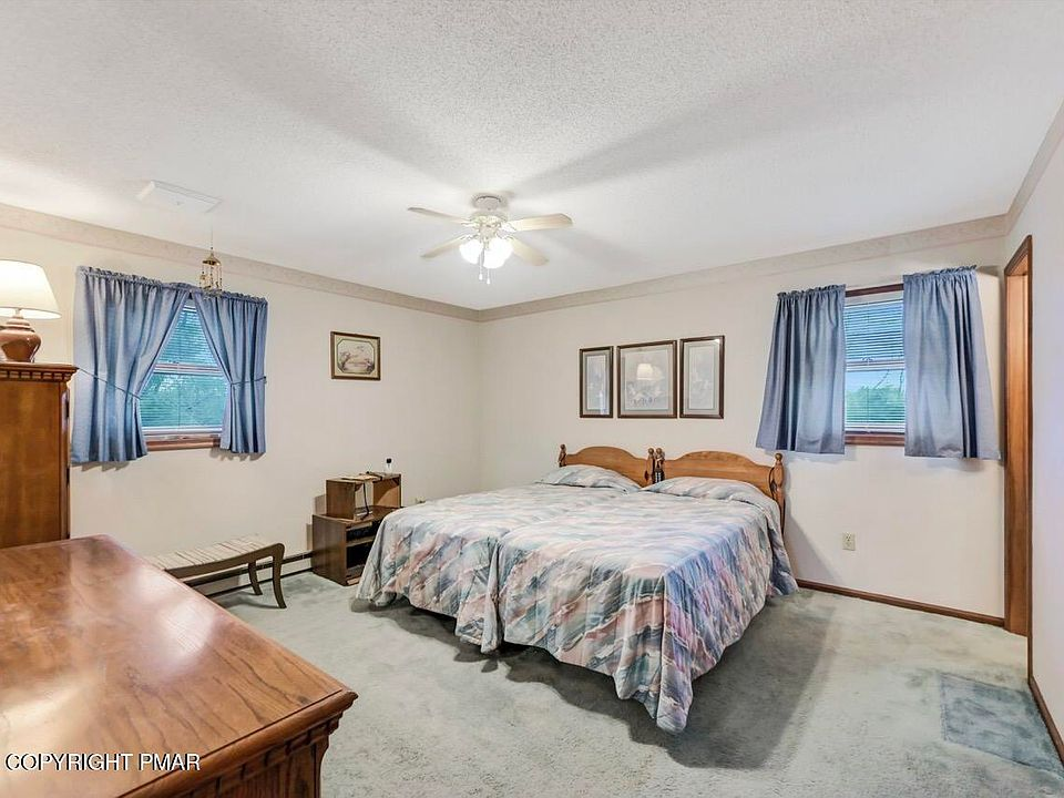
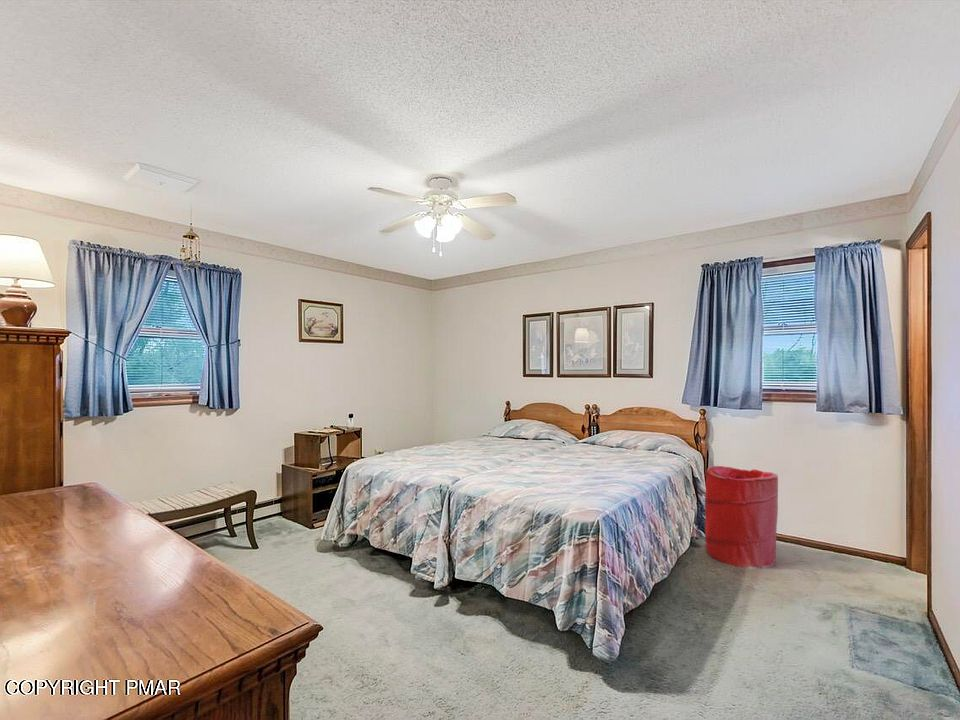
+ laundry hamper (740, 512)
